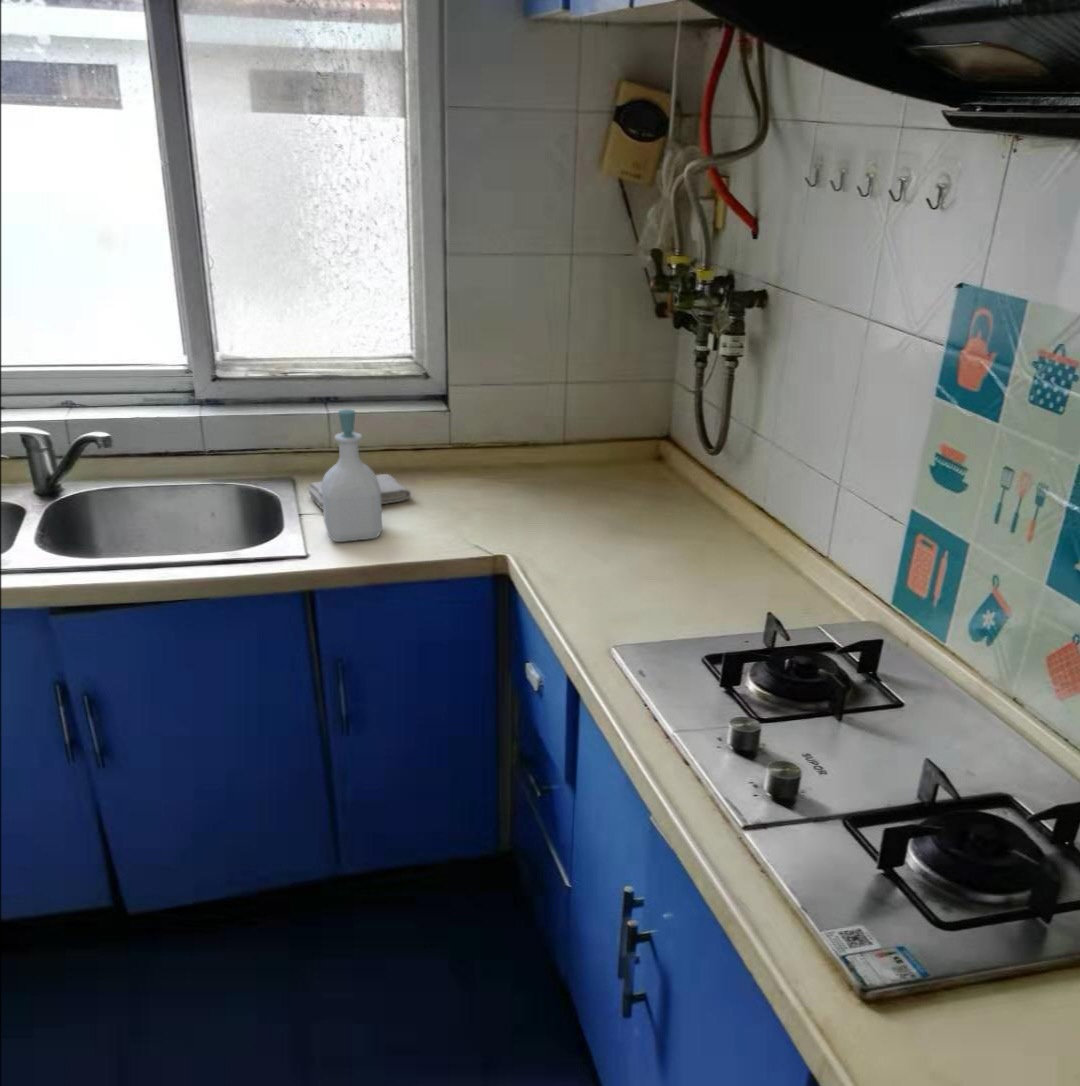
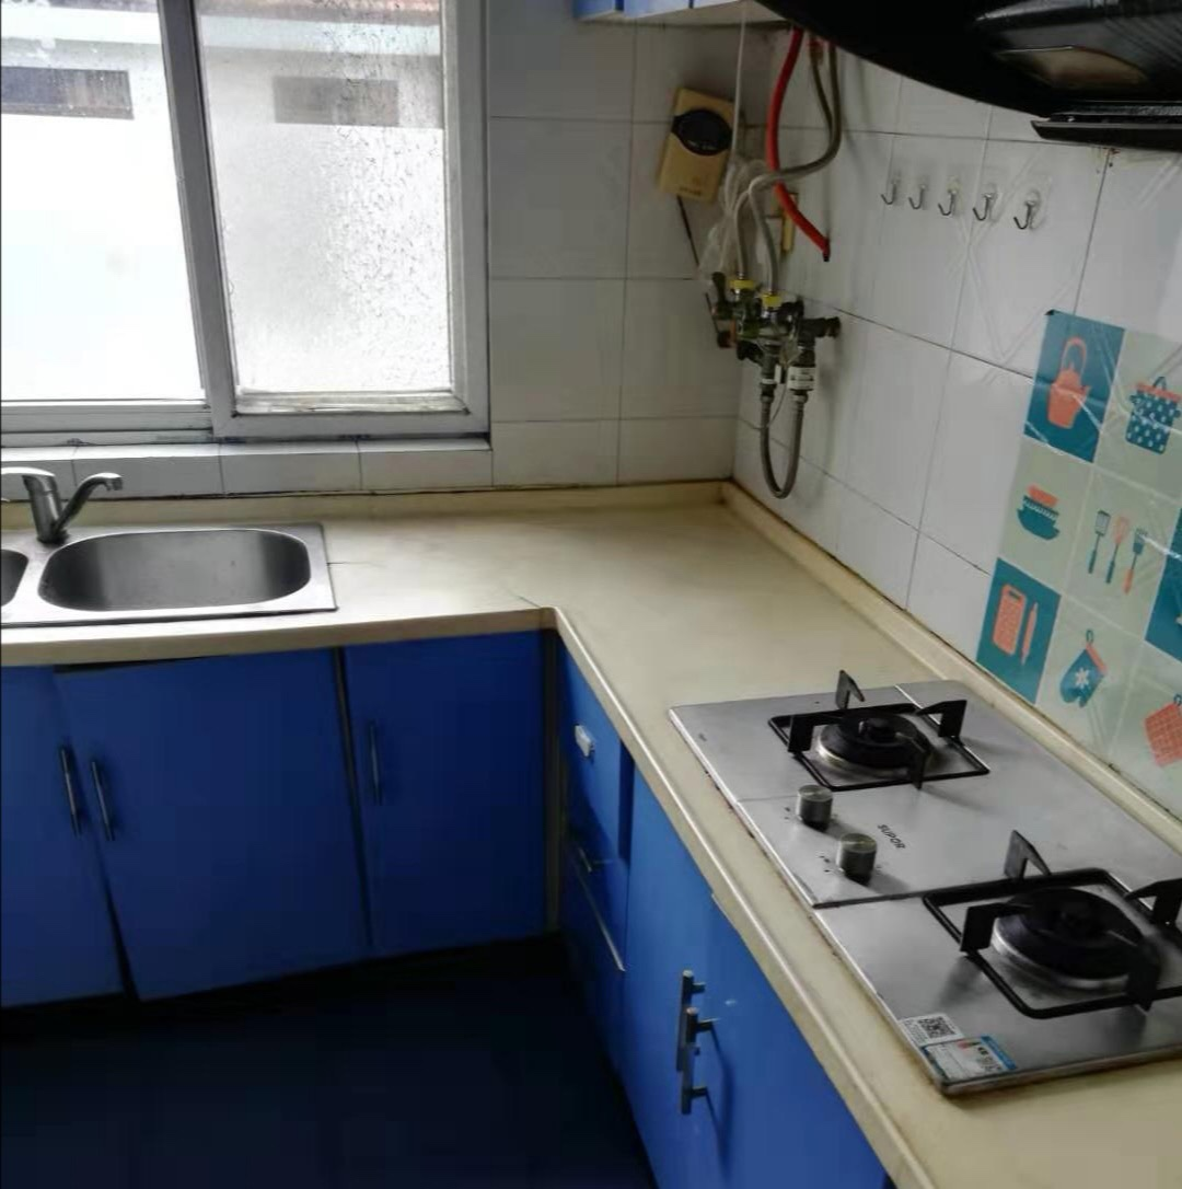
- soap bottle (350, 473)
- washcloth (378, 482)
